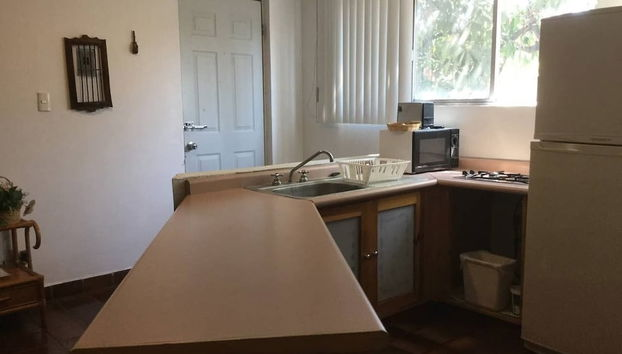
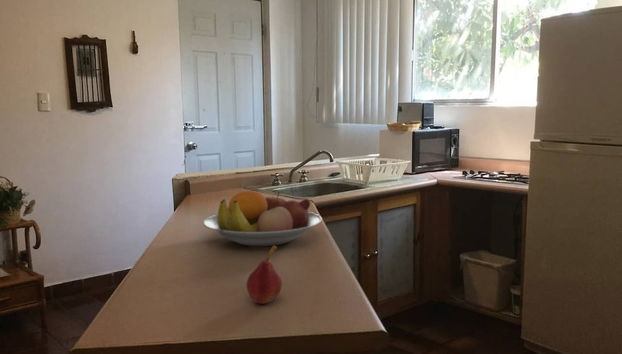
+ fruit bowl (262, 214)
+ fruit (263, 273)
